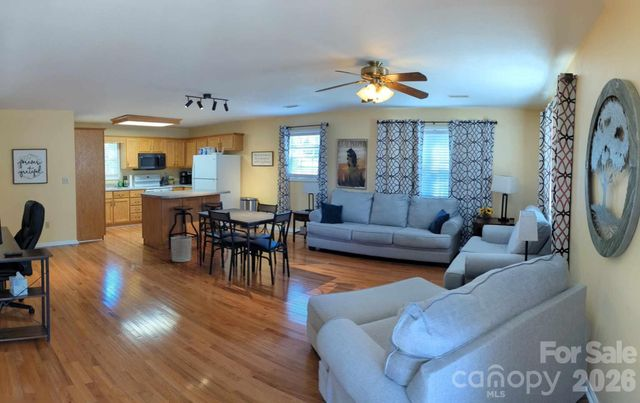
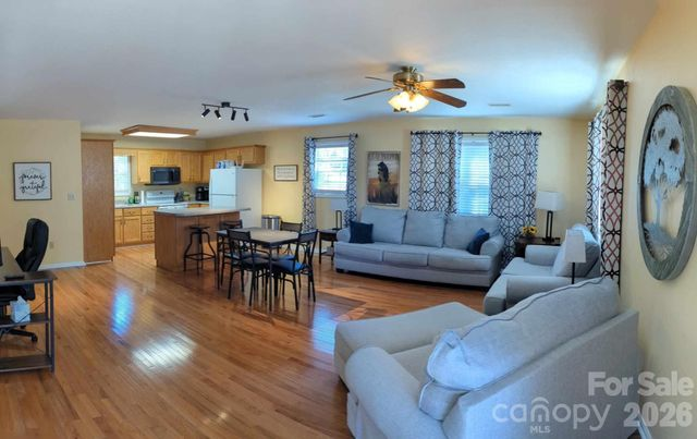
- waste bin (181, 249)
